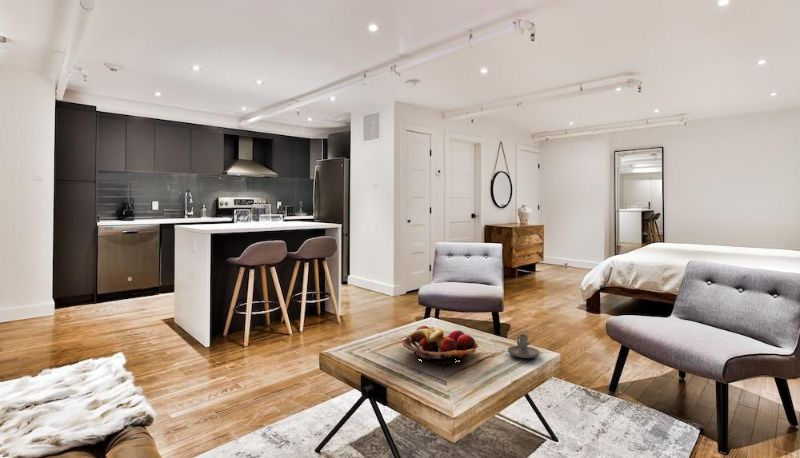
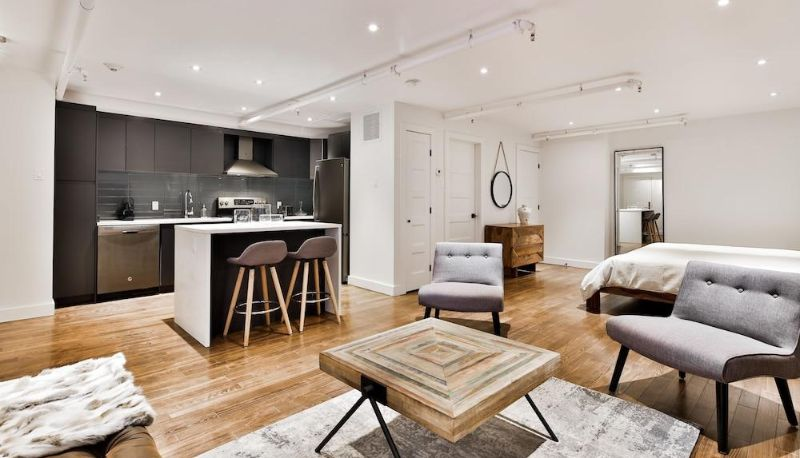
- candle holder (522, 344)
- fruit basket (439, 342)
